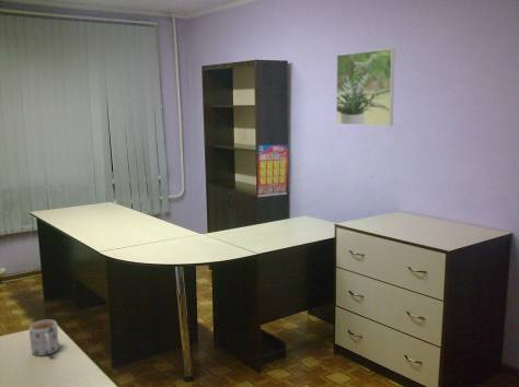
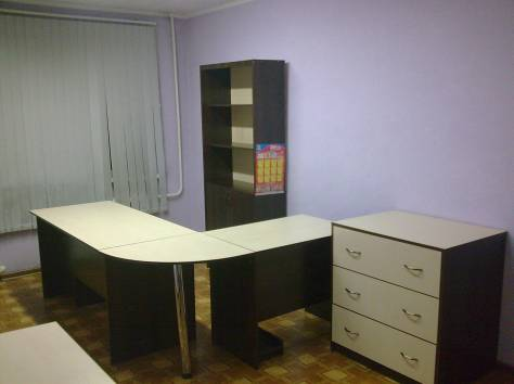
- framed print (364, 89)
- mug (45, 339)
